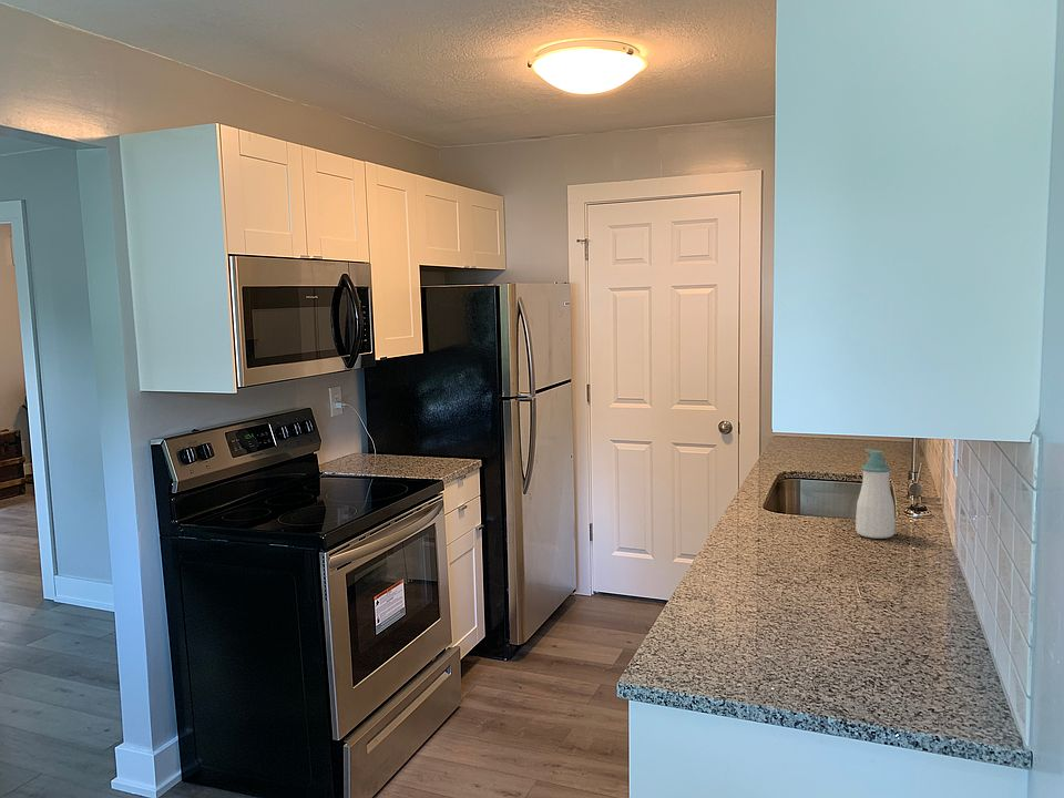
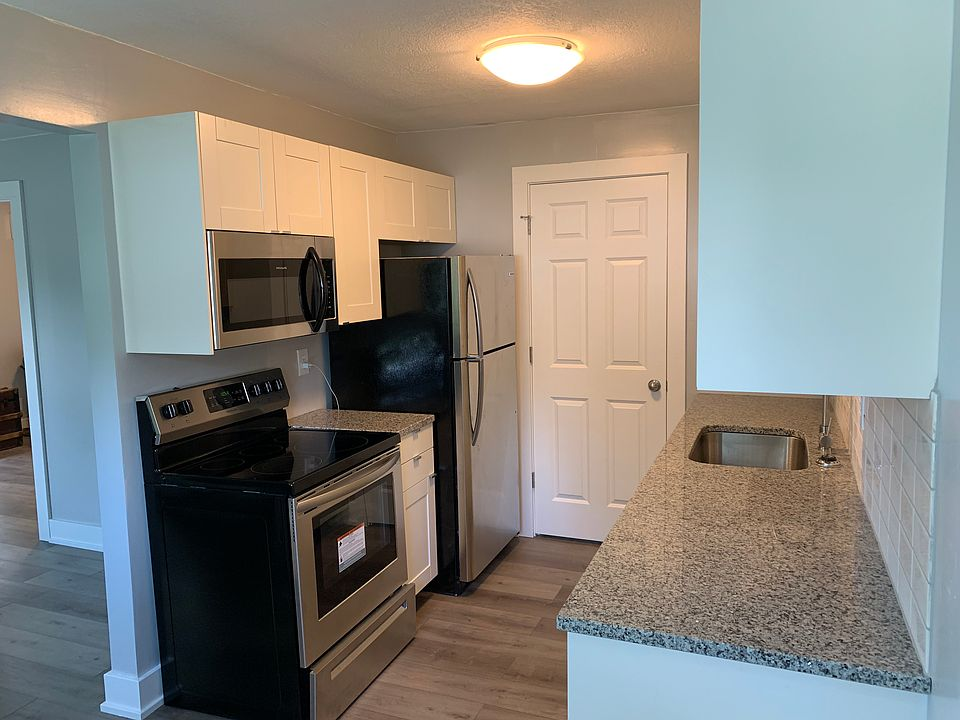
- soap bottle (876, 492)
